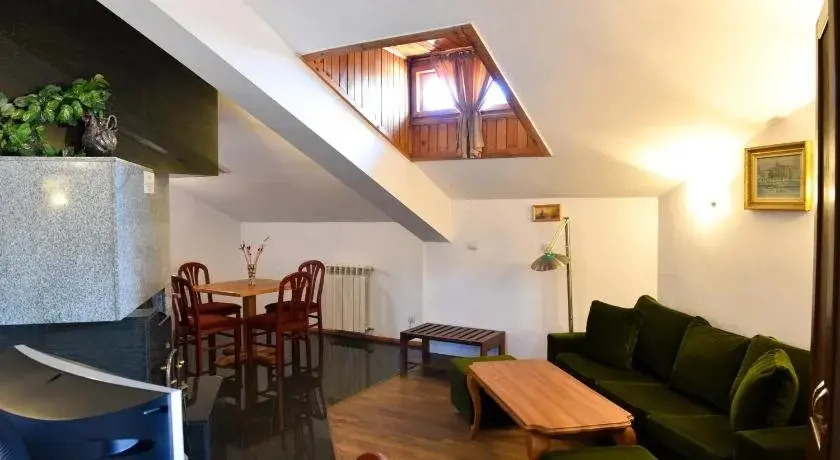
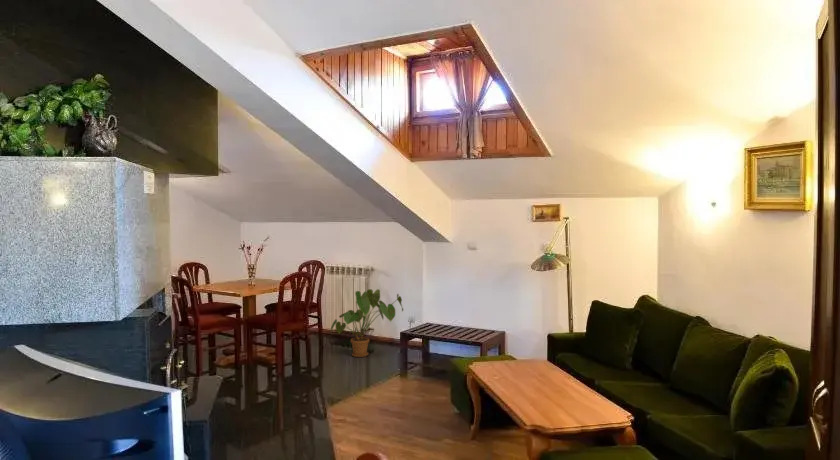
+ house plant (369, 321)
